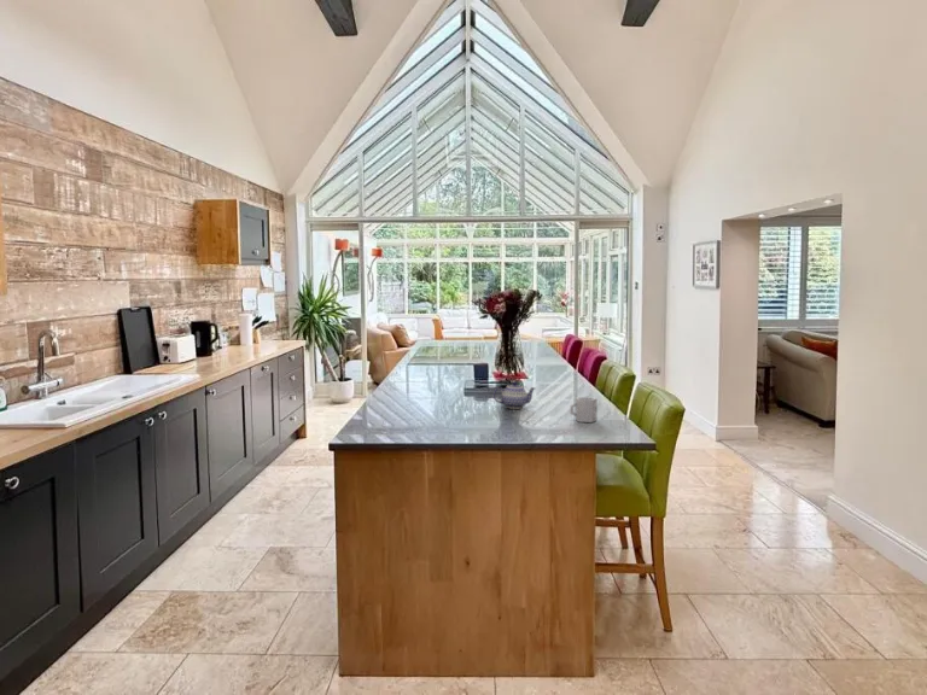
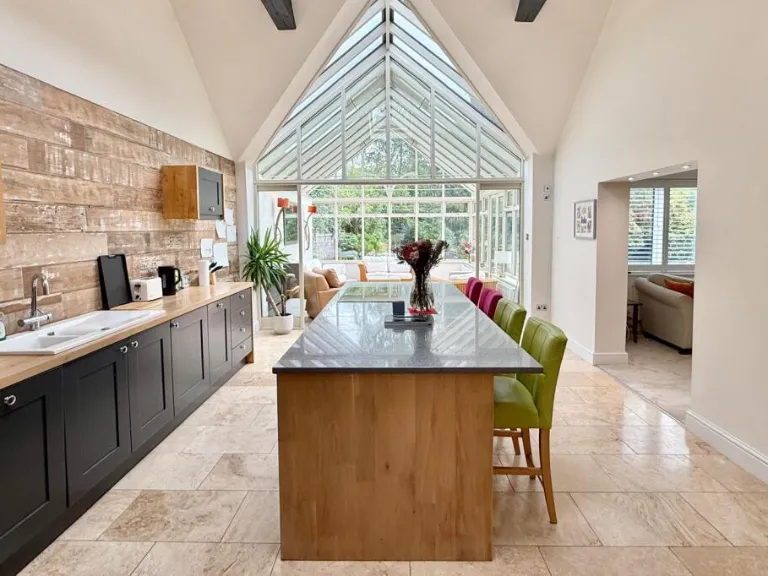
- cup (583, 409)
- teapot (514, 395)
